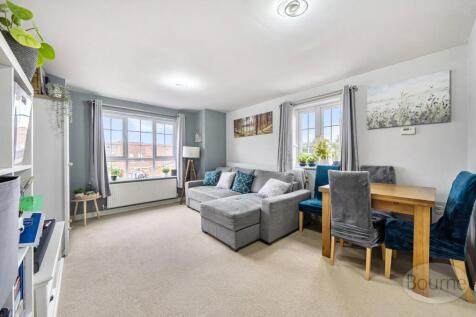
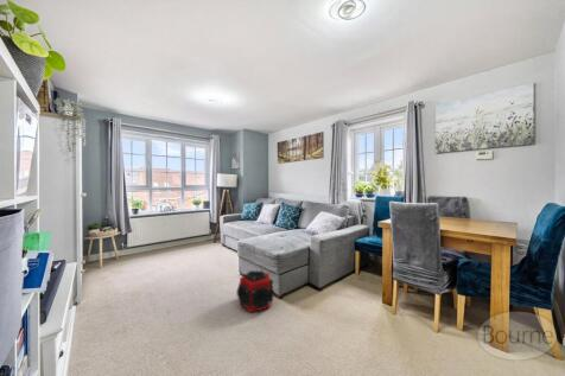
+ speaker (256, 288)
